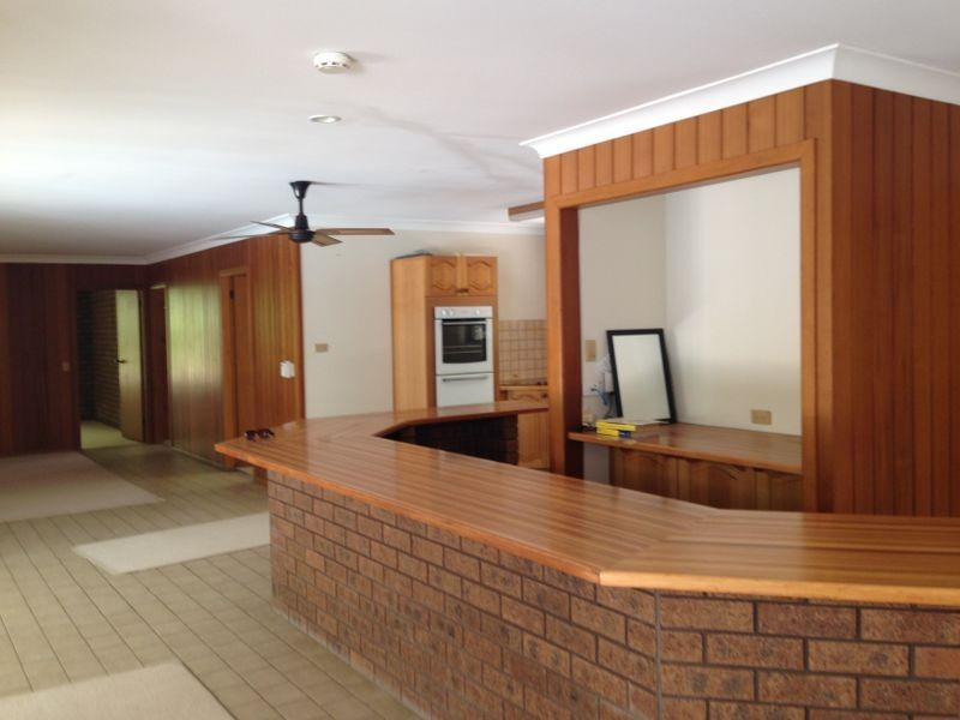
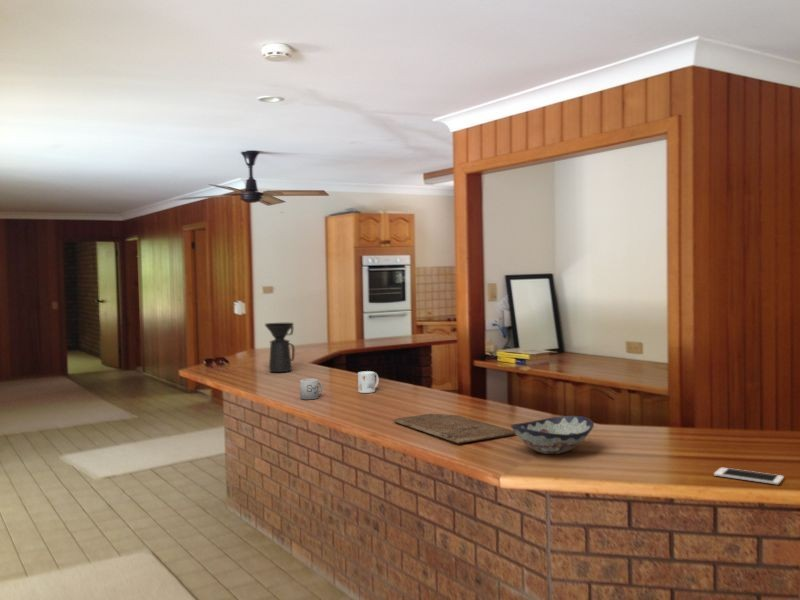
+ mug (312, 388)
+ cutting board (451, 426)
+ coffee maker (279, 347)
+ decorative bowl (552, 436)
+ cell phone (748, 475)
+ mug (369, 381)
